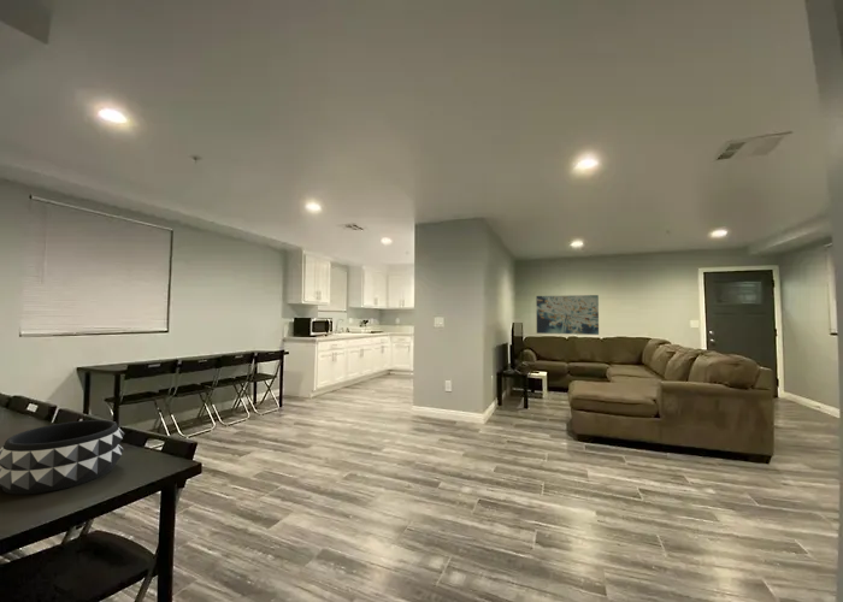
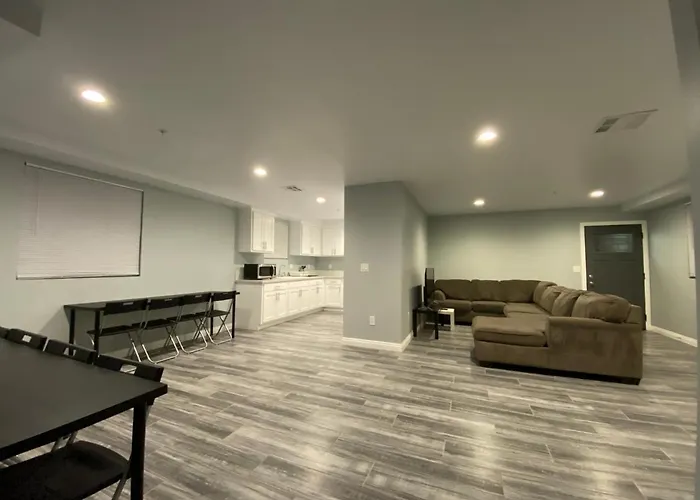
- wall art (566, 314)
- decorative bowl (64, 453)
